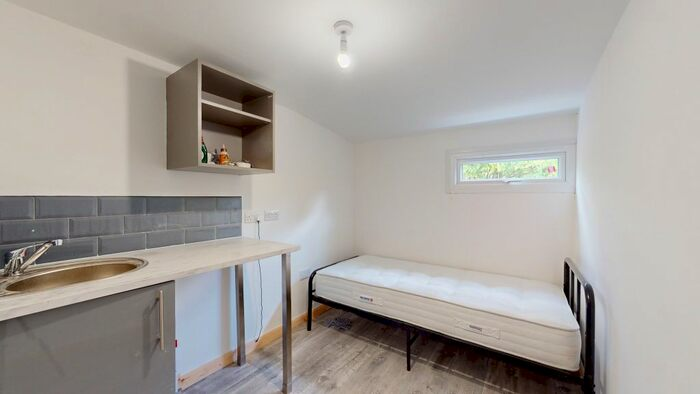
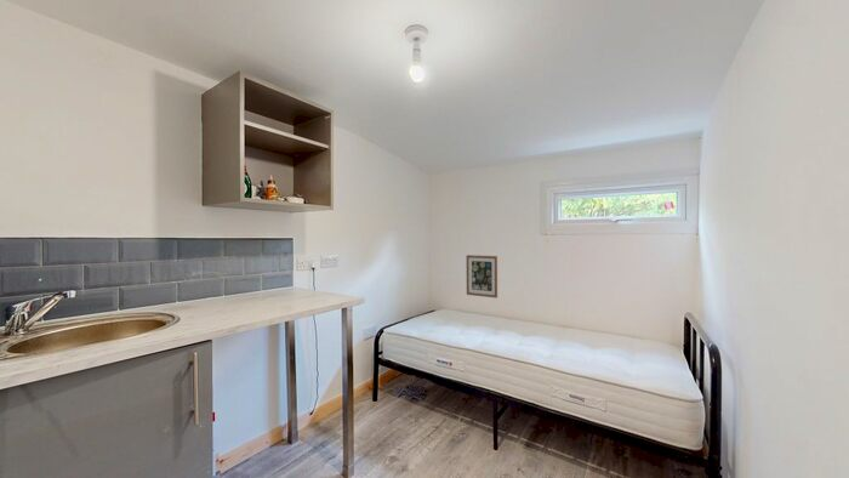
+ wall art (482, 275)
